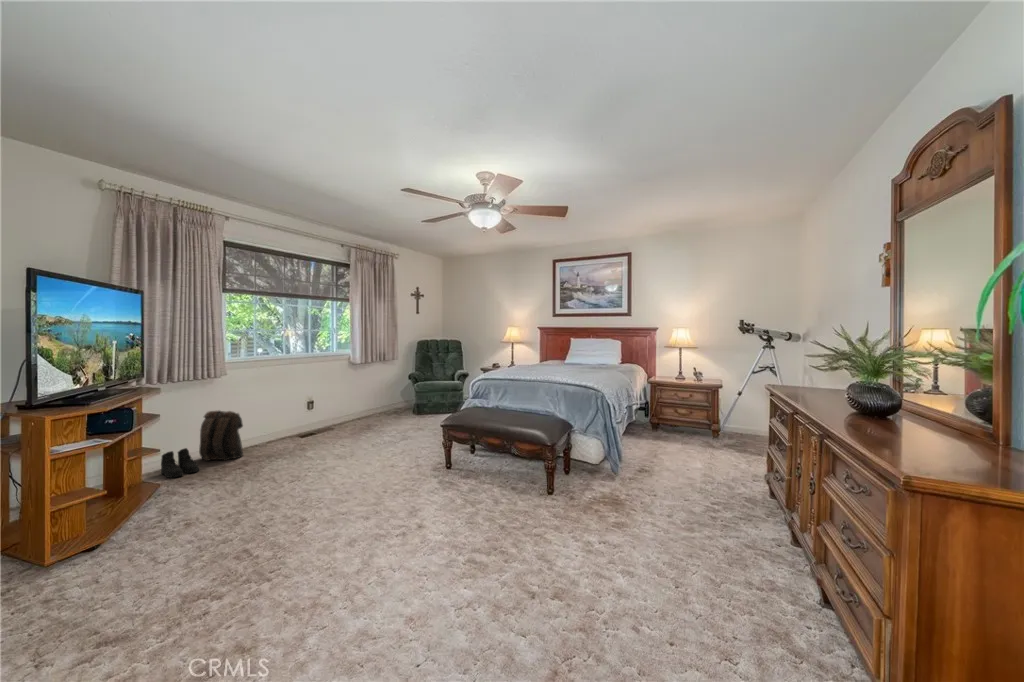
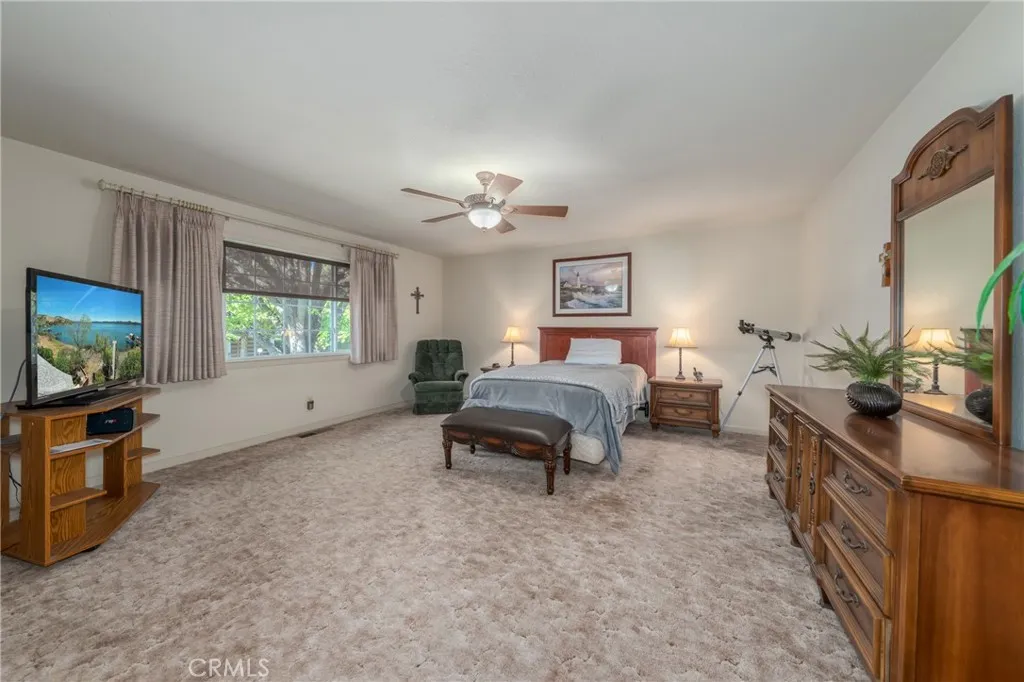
- boots (179, 461)
- backpack (222, 433)
